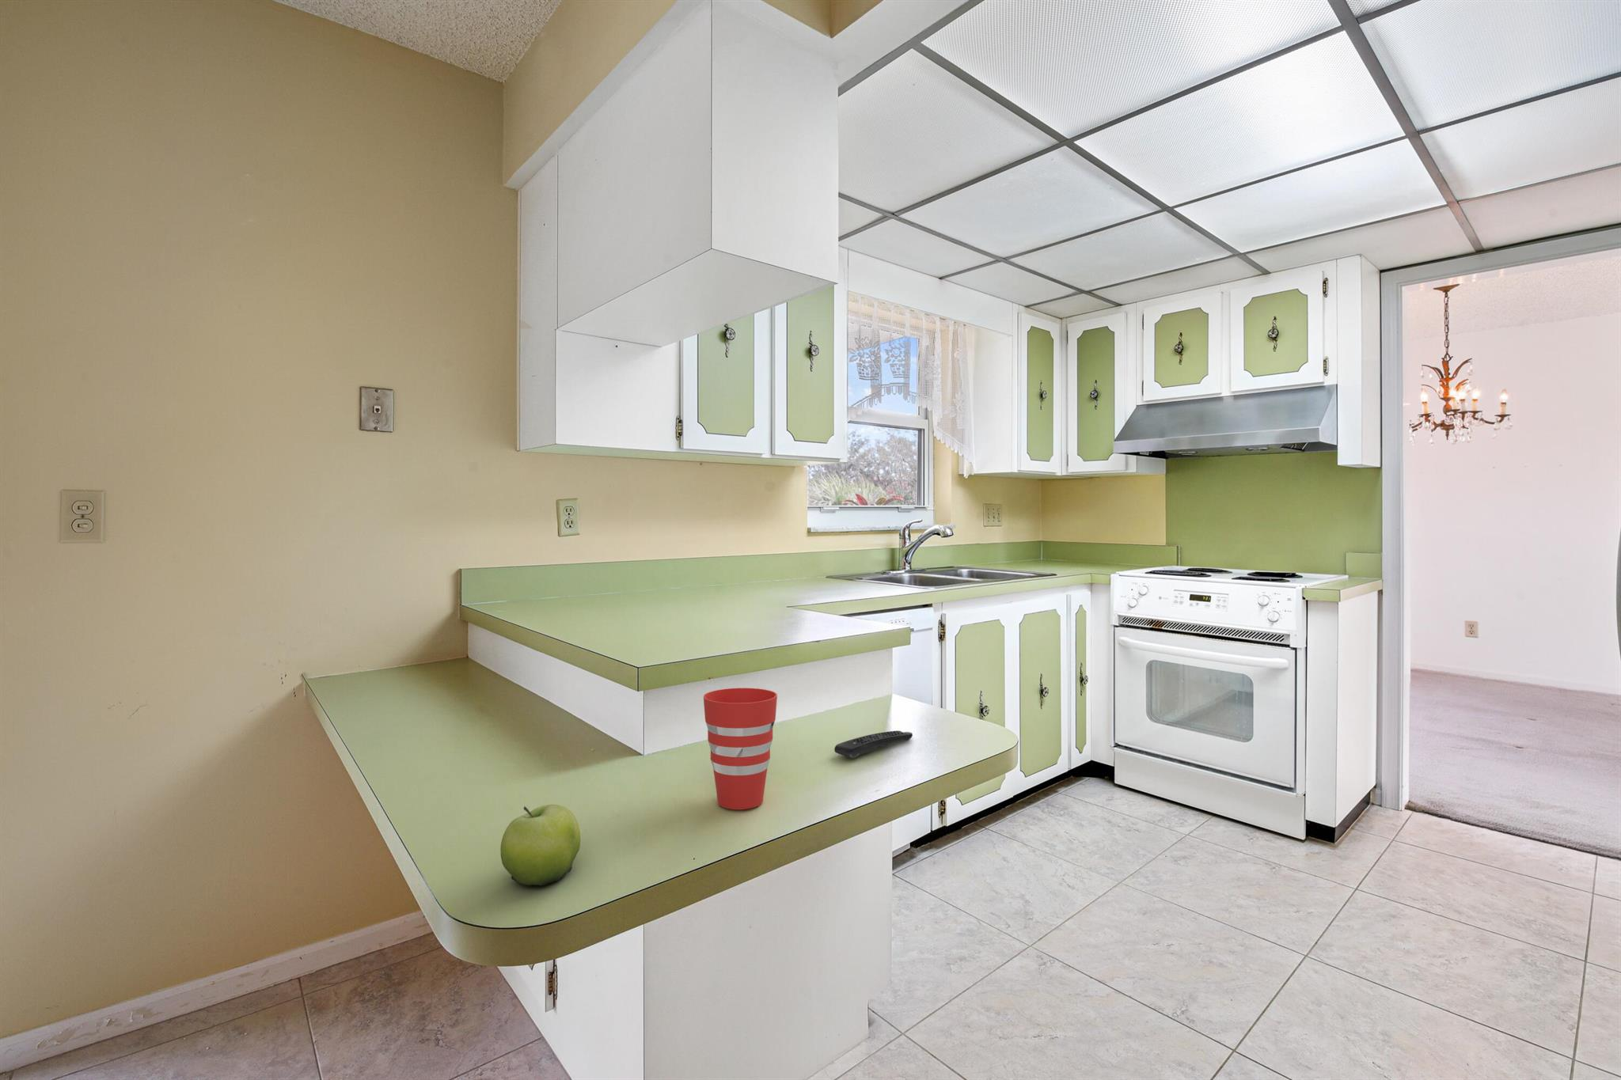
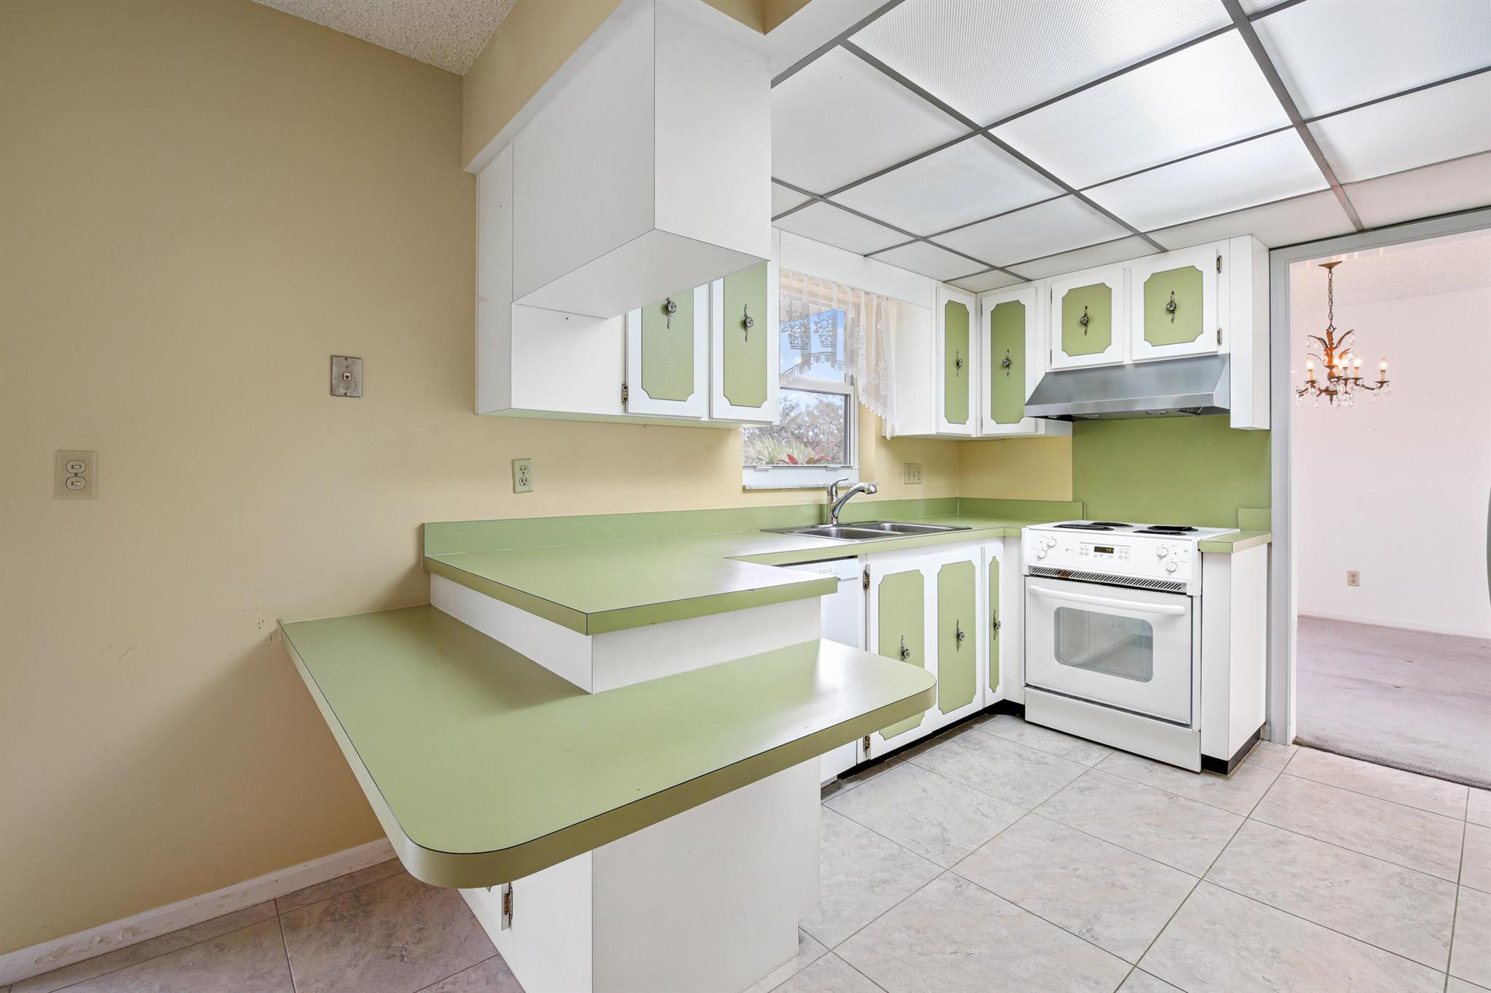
- fruit (541, 841)
- remote control (877, 740)
- cup (740, 747)
